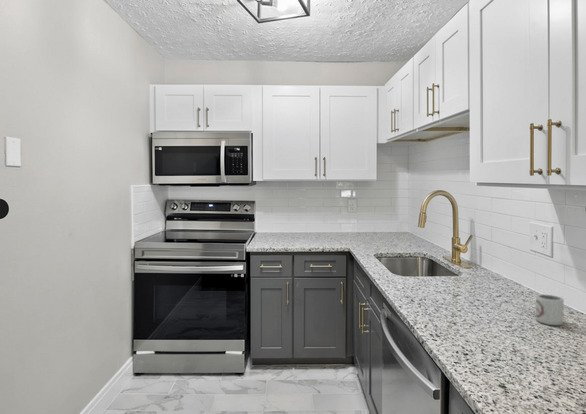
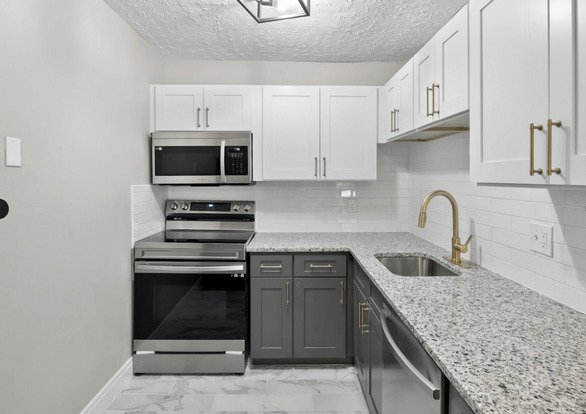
- cup (547, 308)
